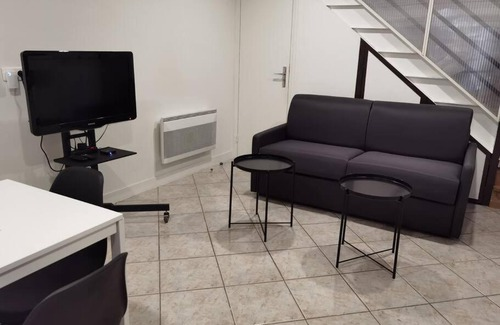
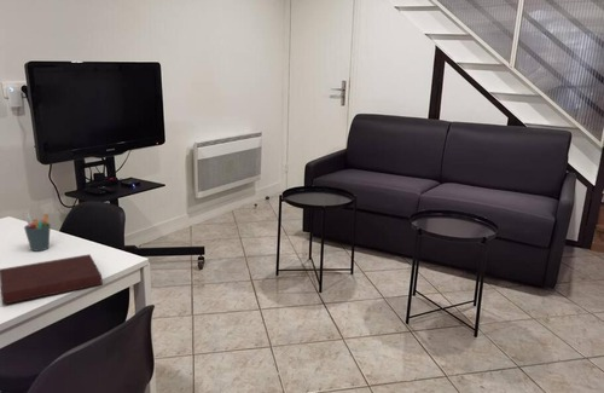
+ notebook (50, 277)
+ pen holder (37, 230)
